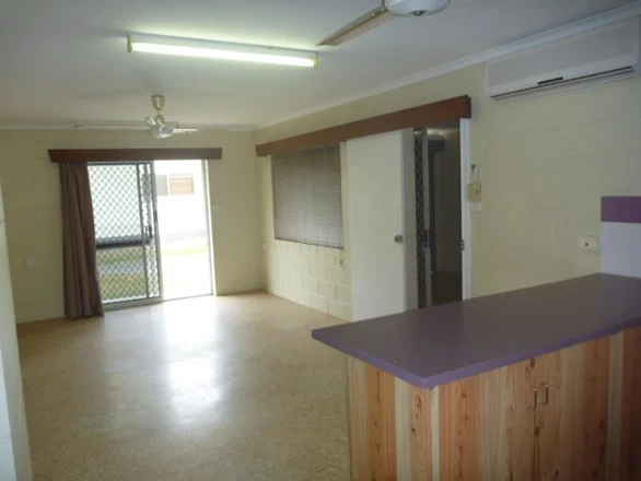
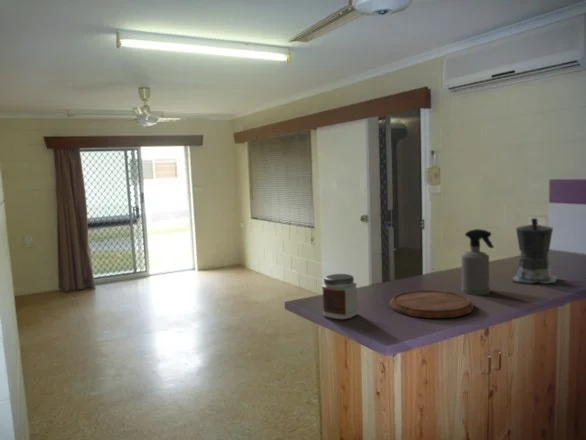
+ jar (339, 295)
+ spray bottle (477, 261)
+ cutting board (430, 302)
+ coffee maker (534, 249)
